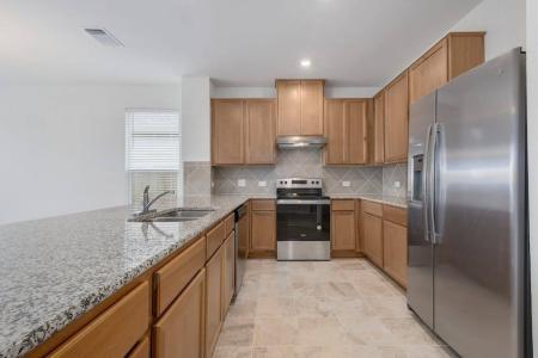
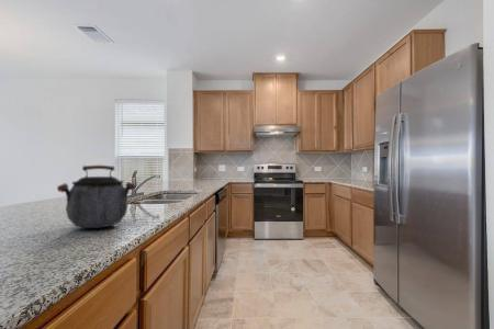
+ kettle (98, 195)
